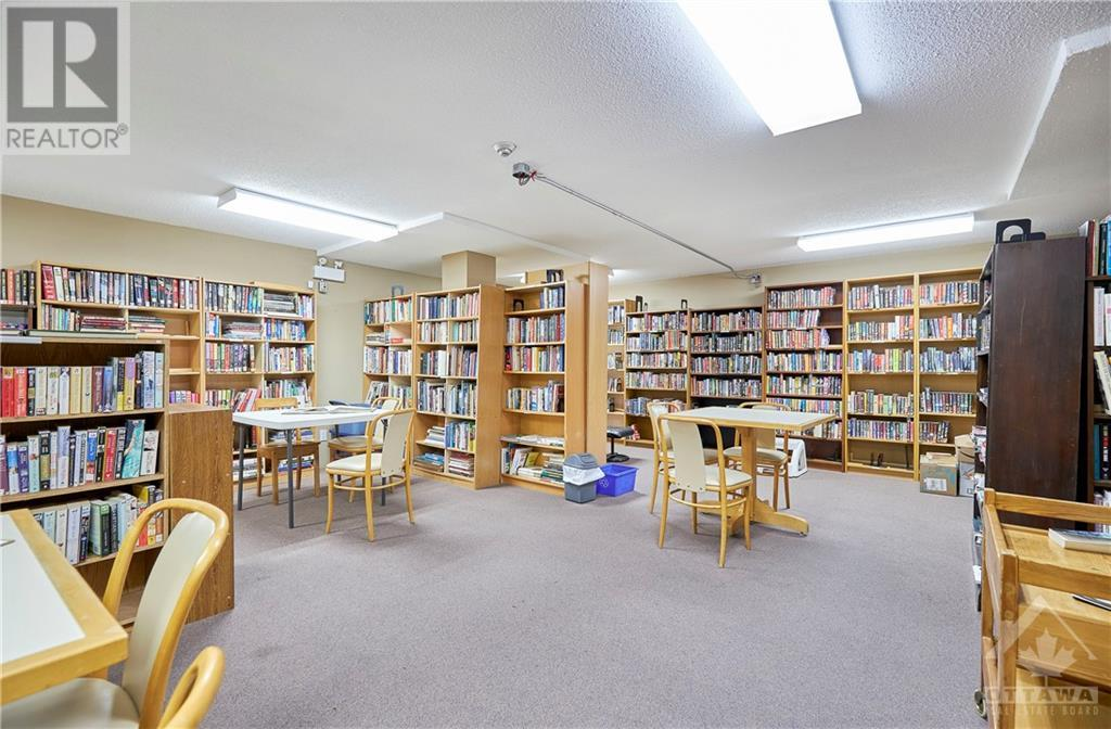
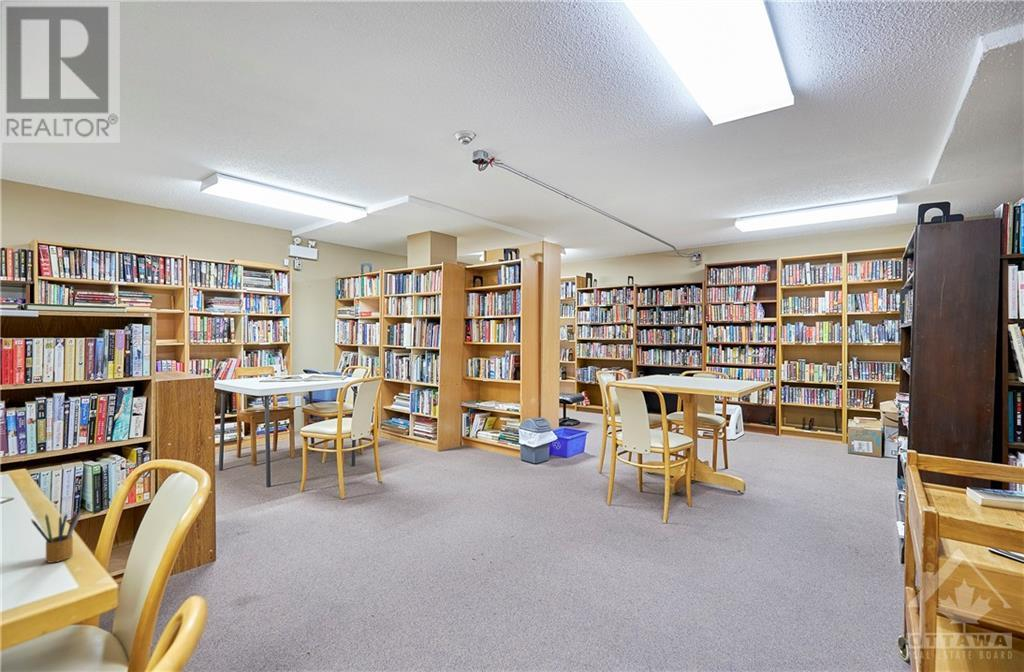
+ pencil box (57, 536)
